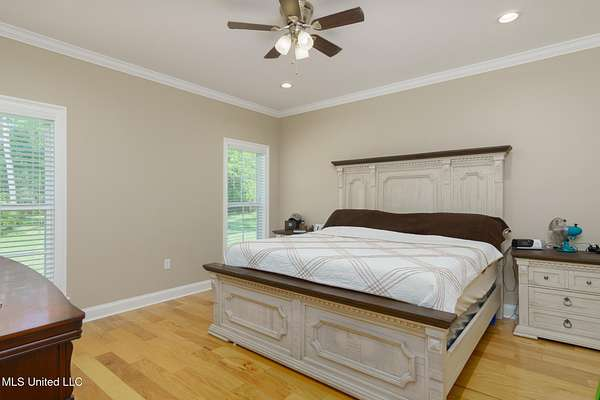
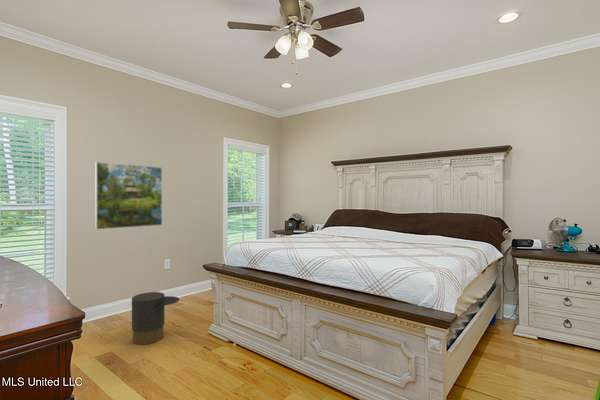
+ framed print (131, 196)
+ trash can (156, 316)
